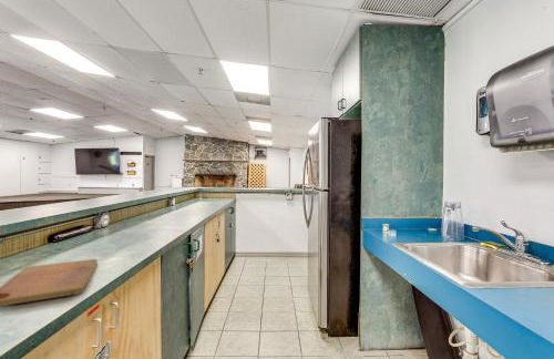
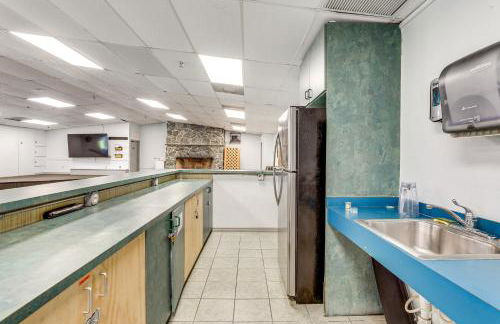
- cutting board (51, 278)
